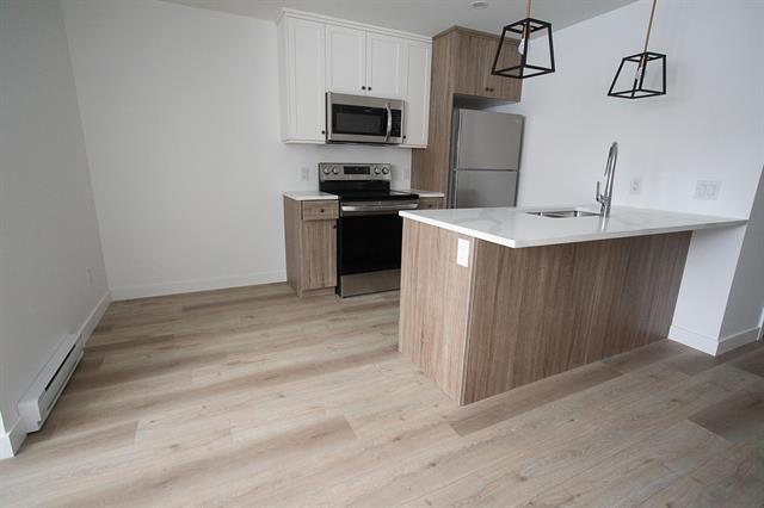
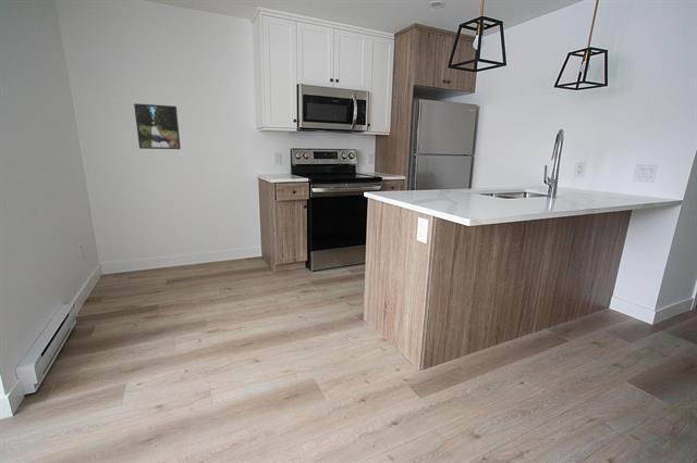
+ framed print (158, 127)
